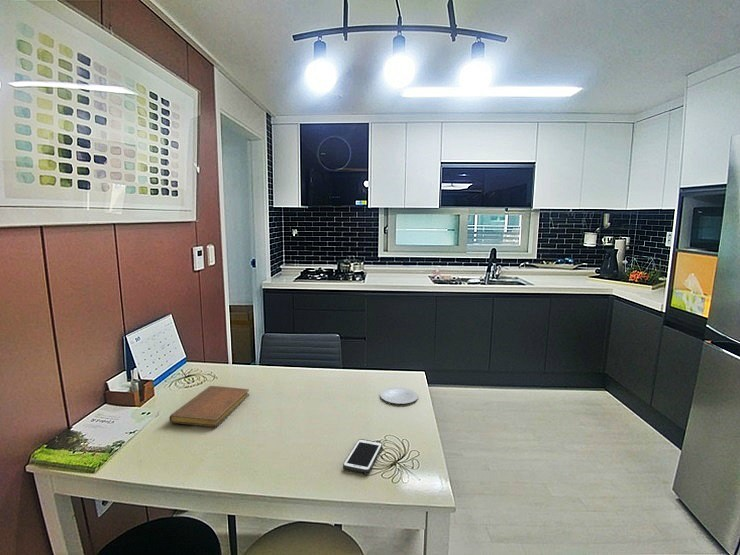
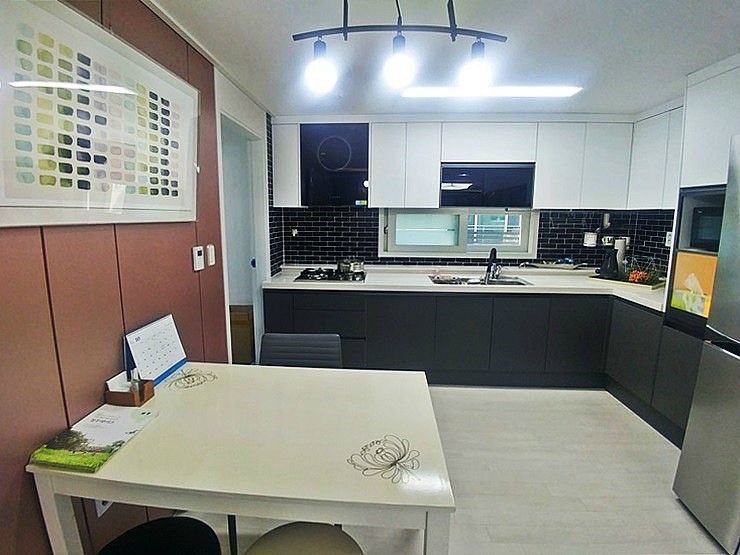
- notebook (212, 404)
- cell phone (363, 454)
- plate (400, 388)
